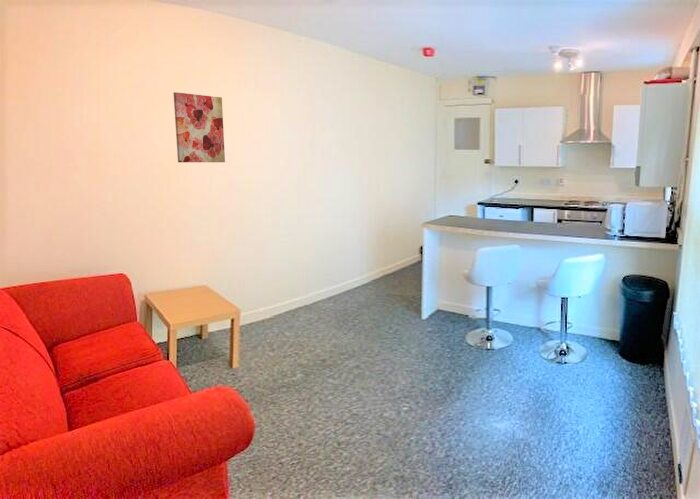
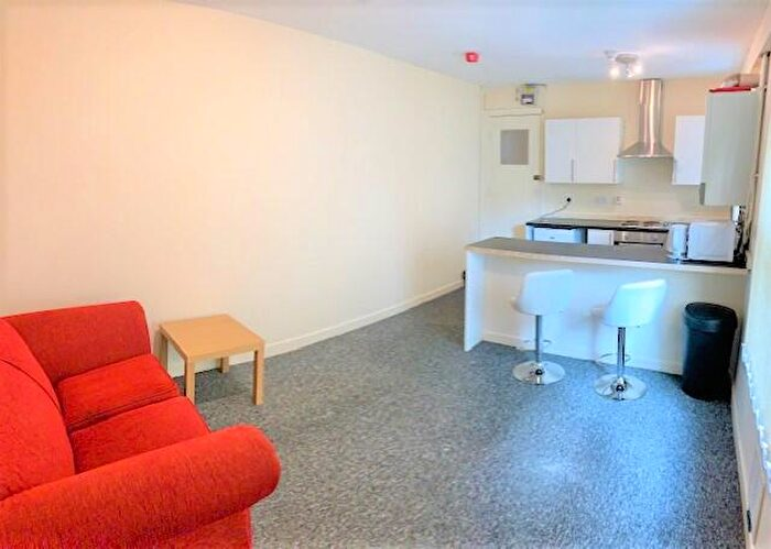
- wall art (200, 129)
